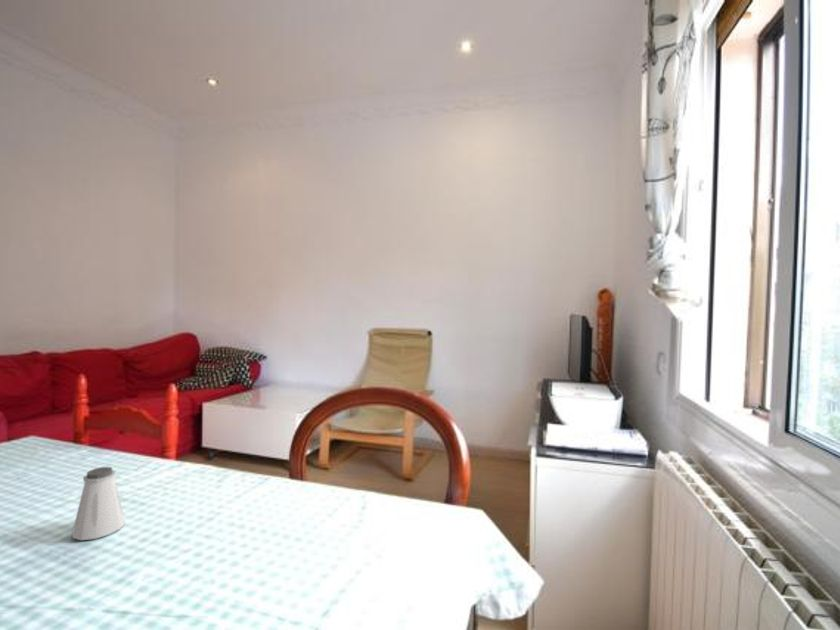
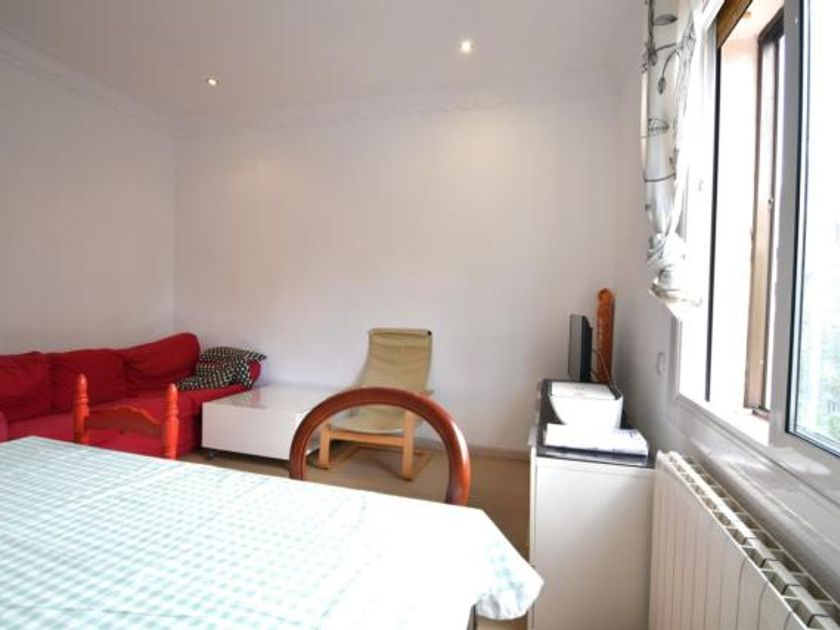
- saltshaker (99, 499)
